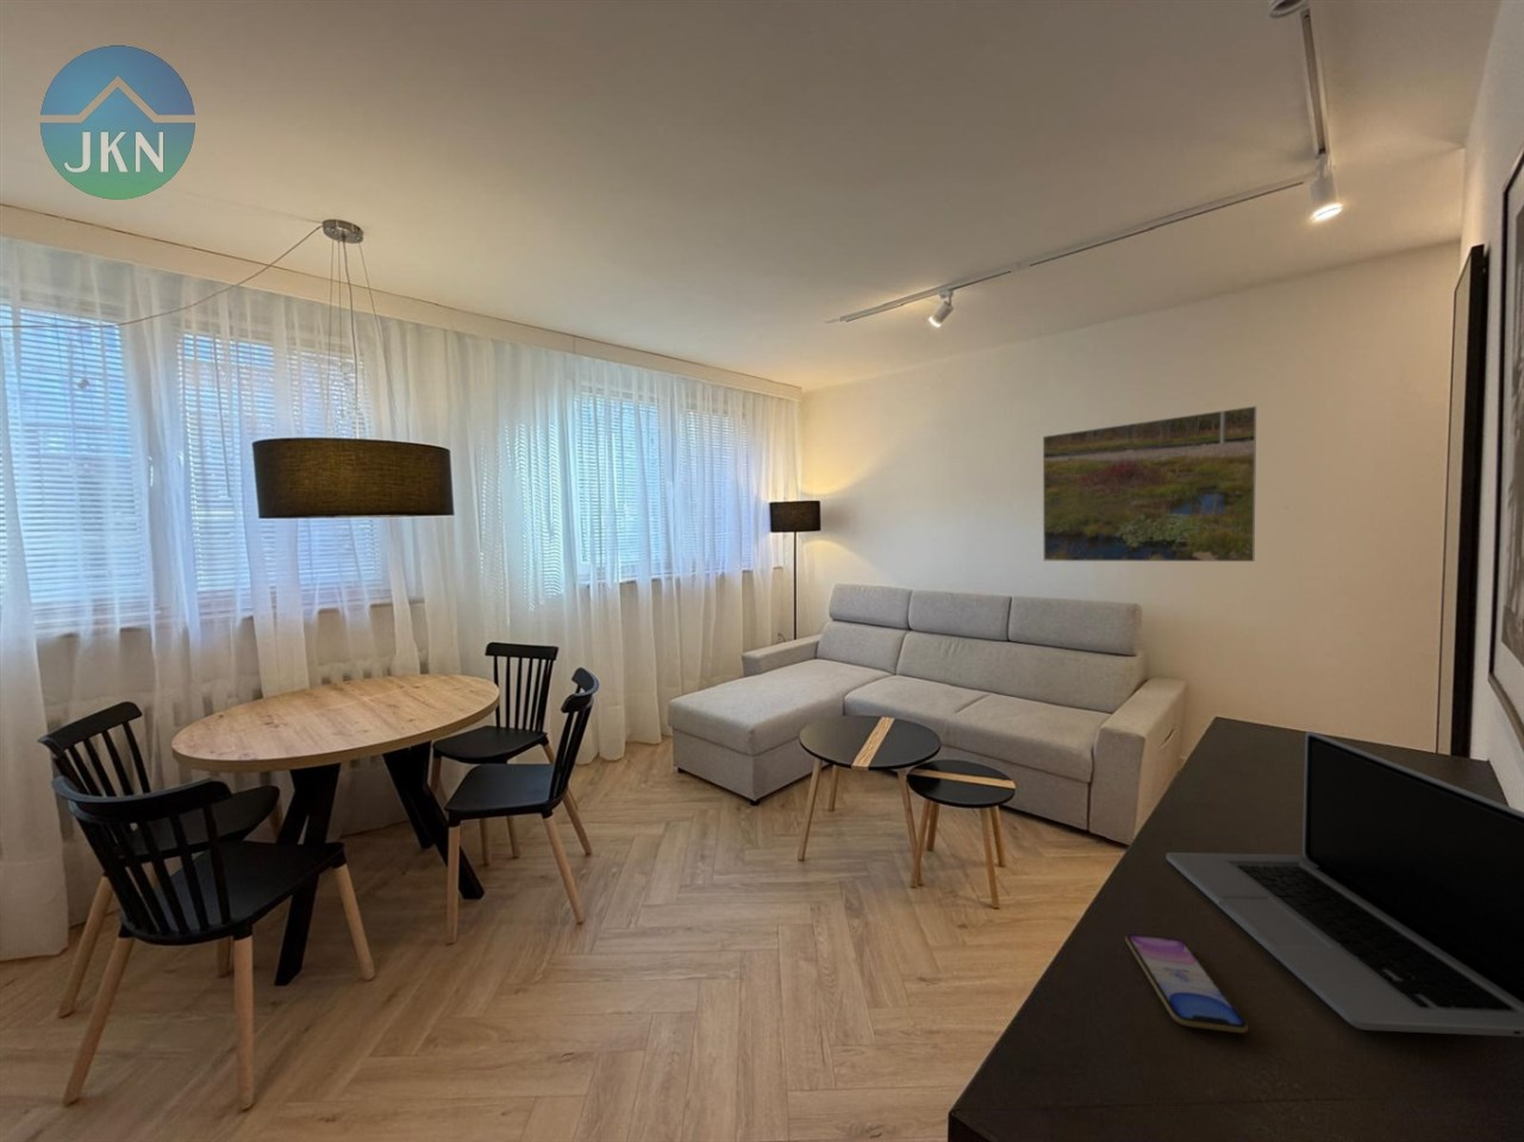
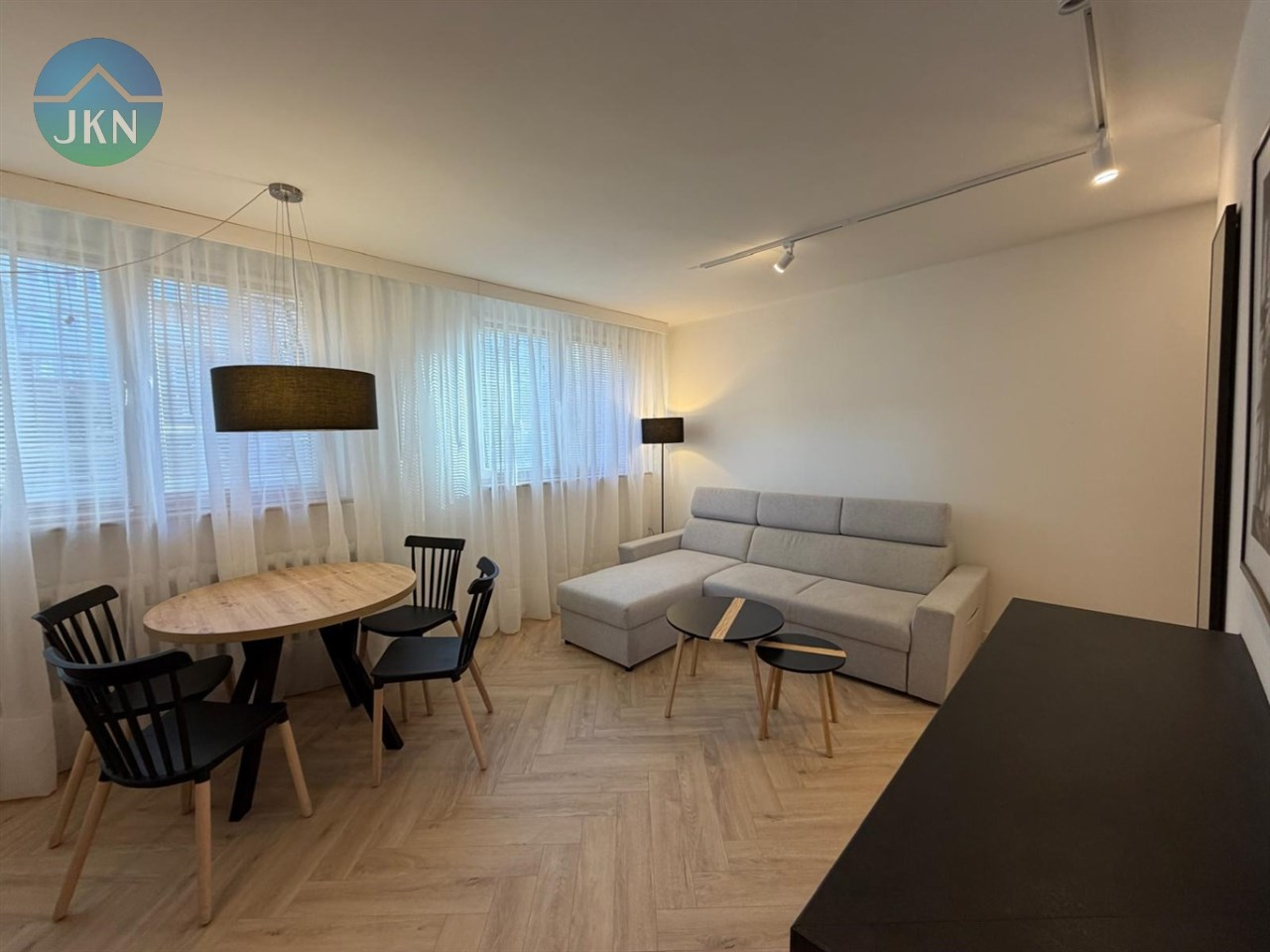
- smartphone (1180, 978)
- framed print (1138, 493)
- laptop (1327, 852)
